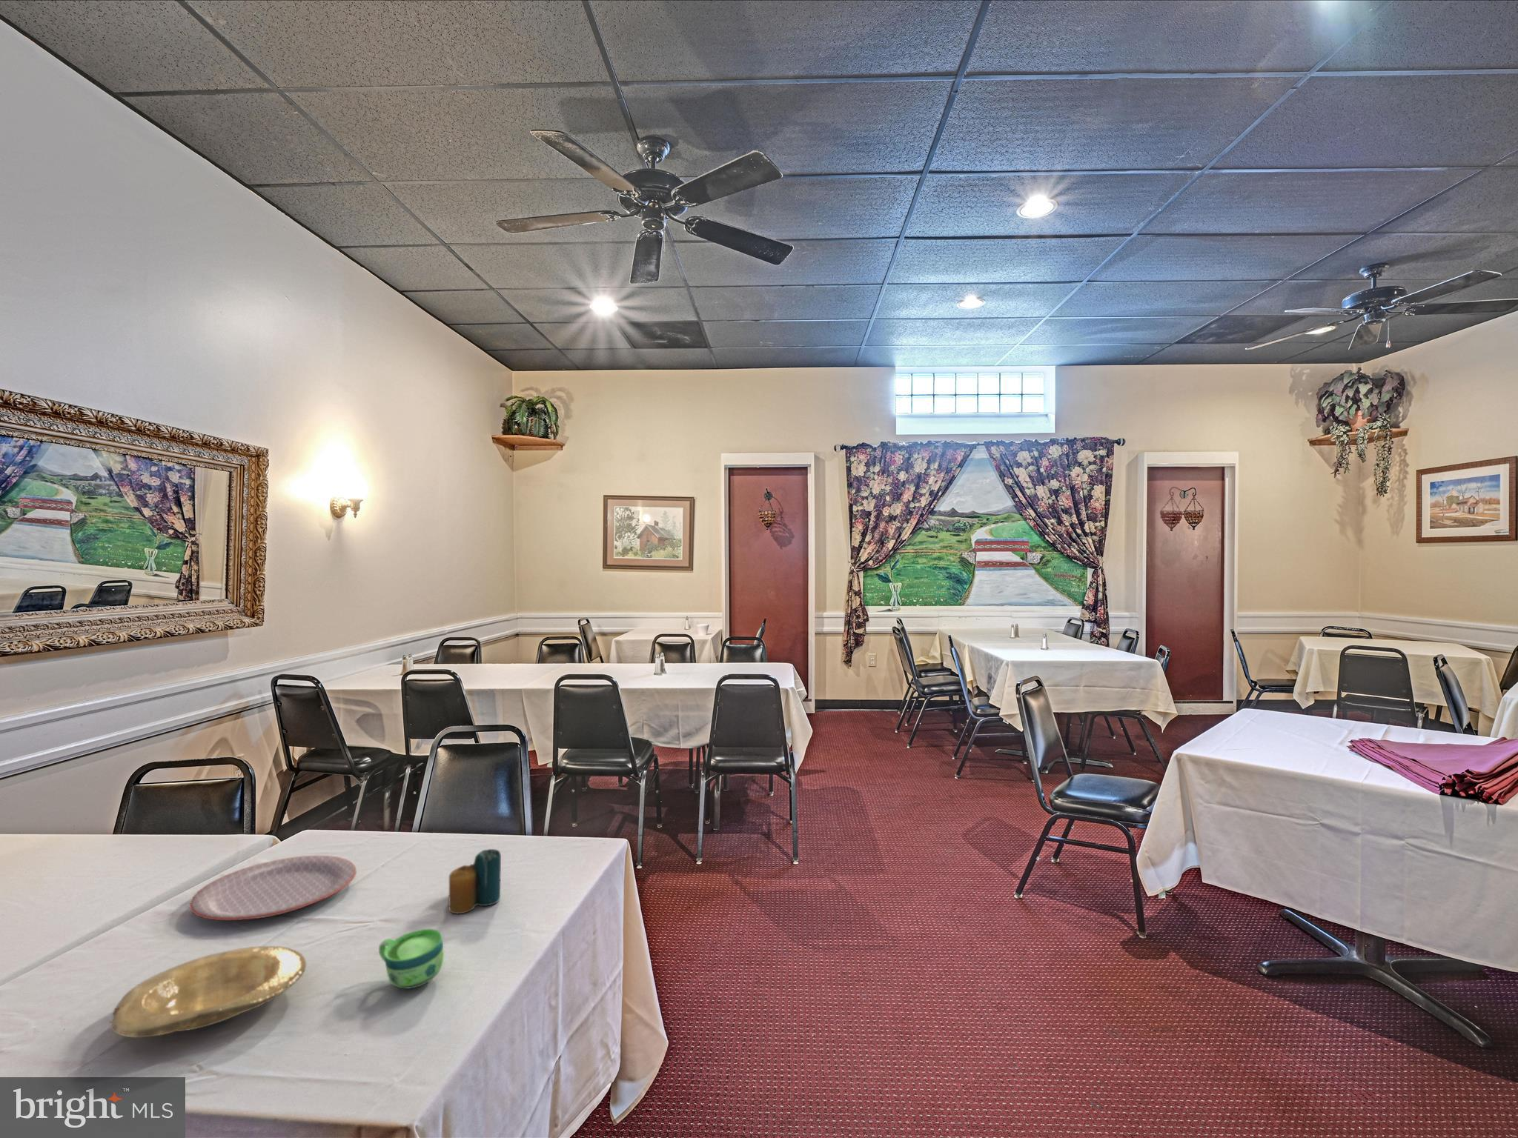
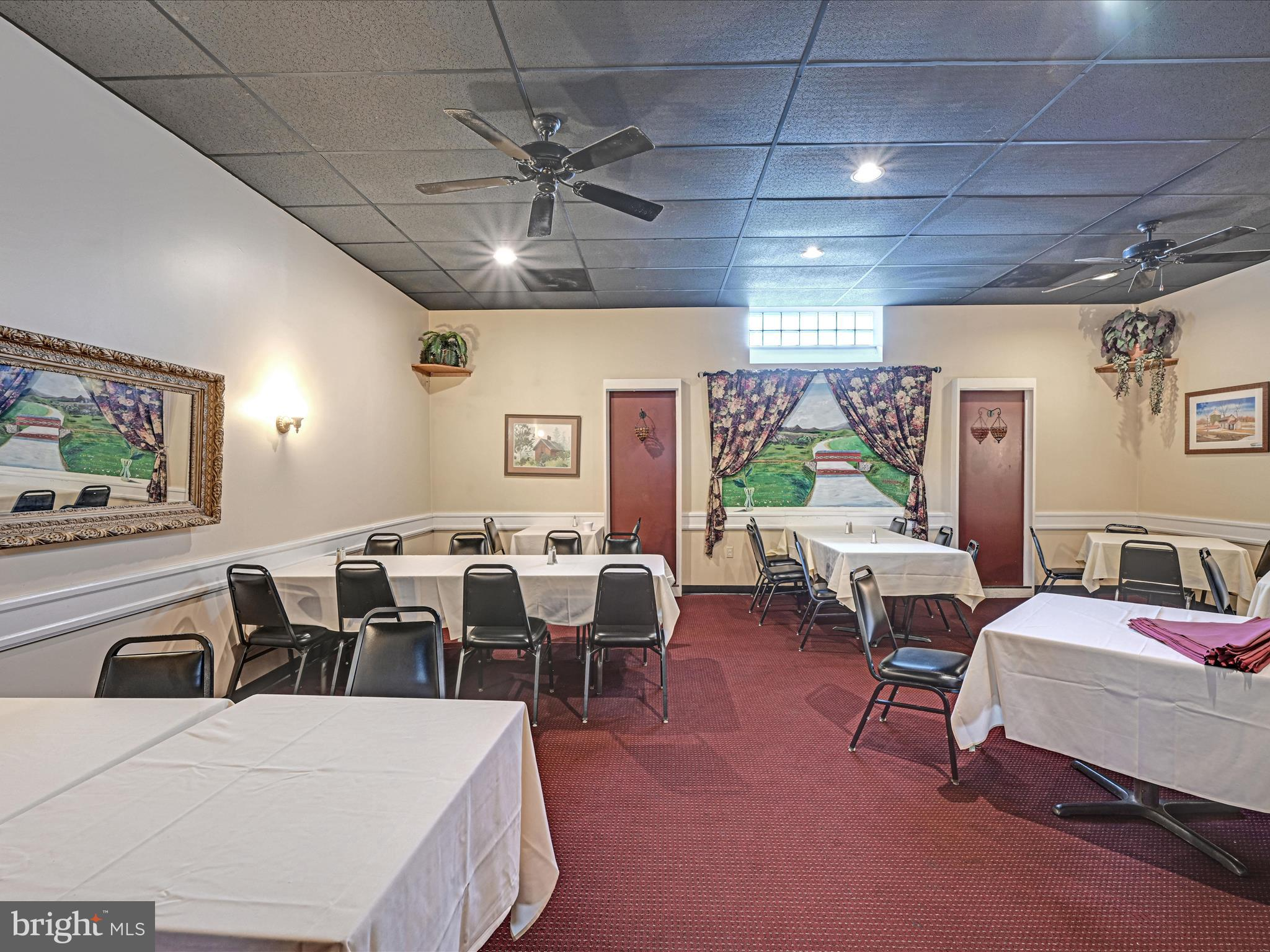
- candle (467, 876)
- plate (277, 889)
- plate (215, 991)
- cup (406, 960)
